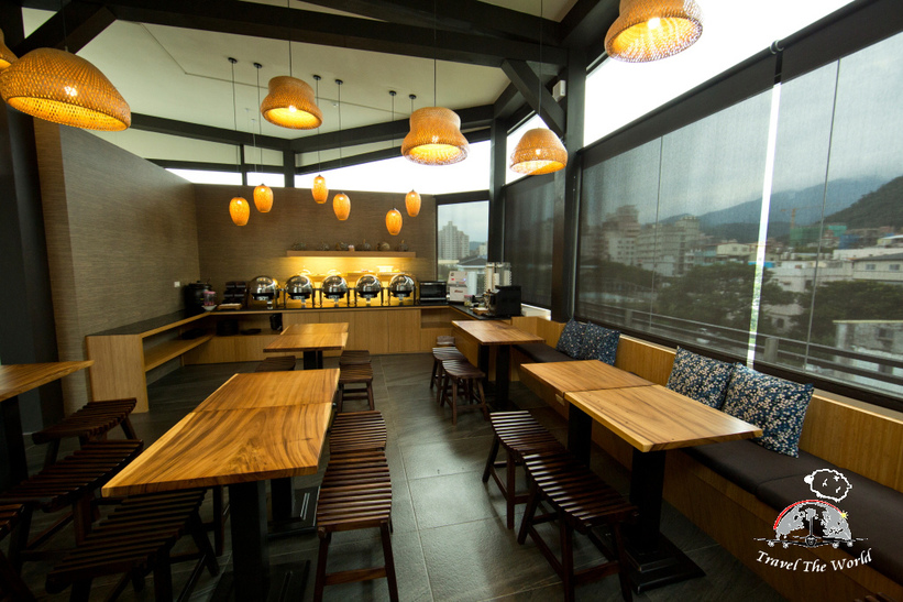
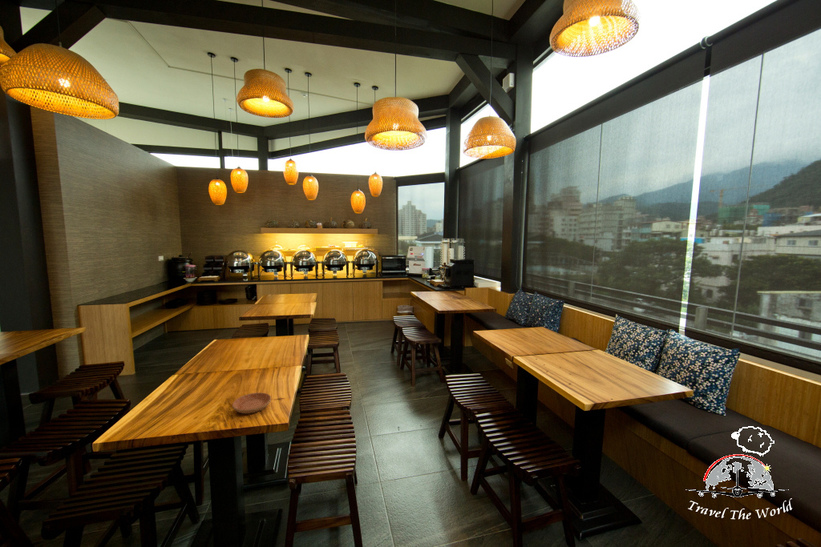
+ saucer (252, 403)
